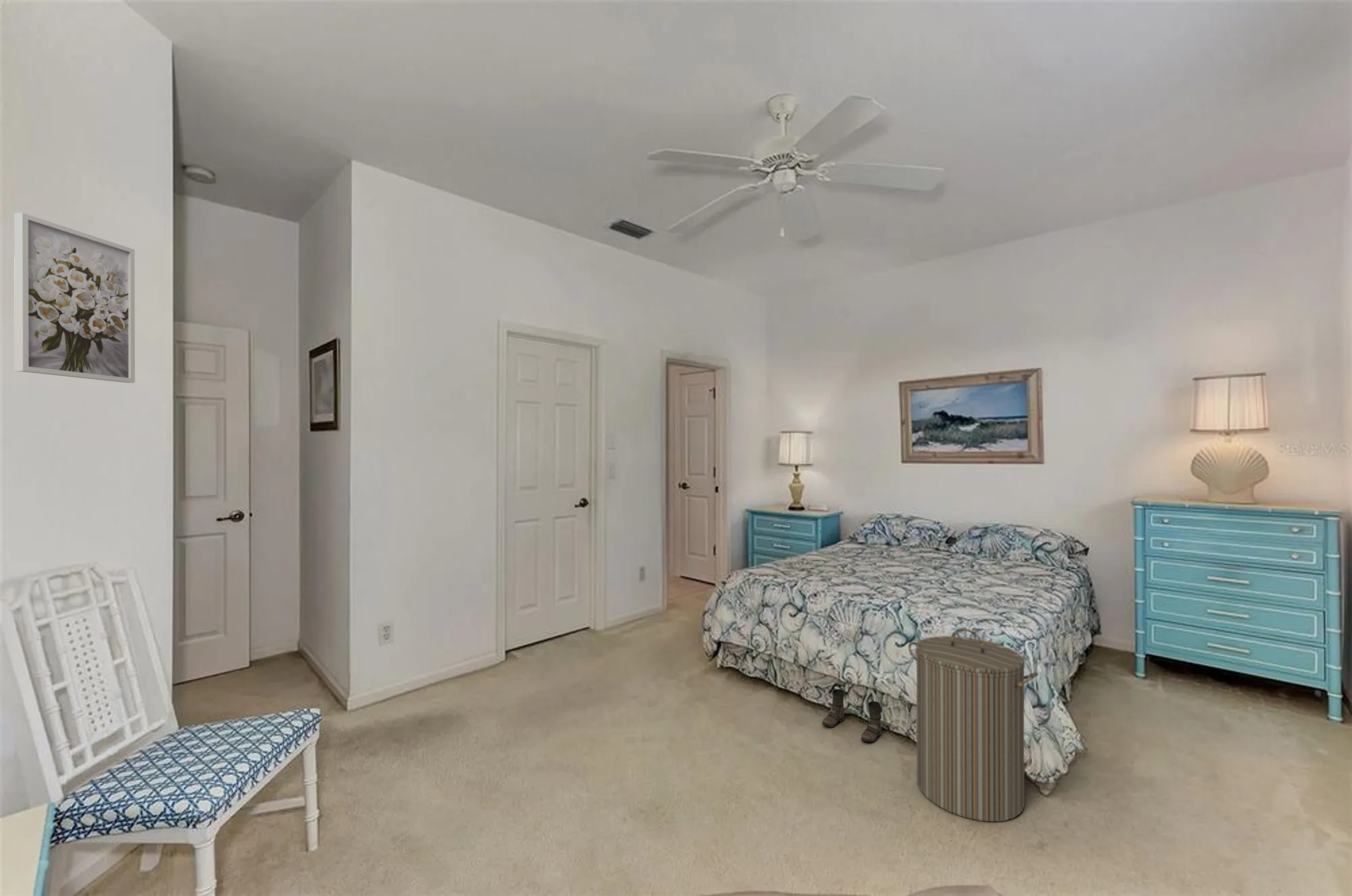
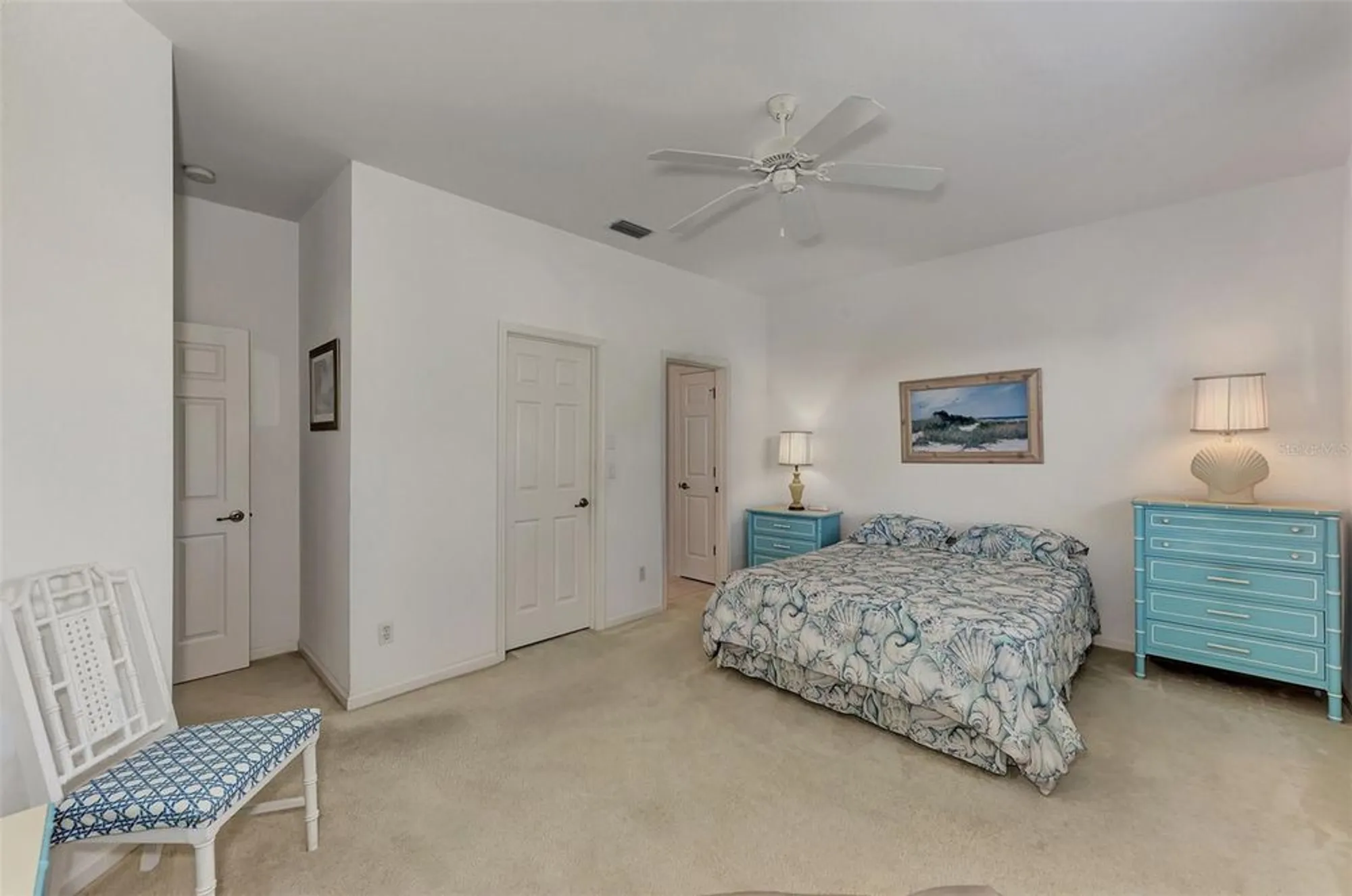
- laundry hamper (968, 710)
- boots (844, 715)
- wall art (79, 305)
